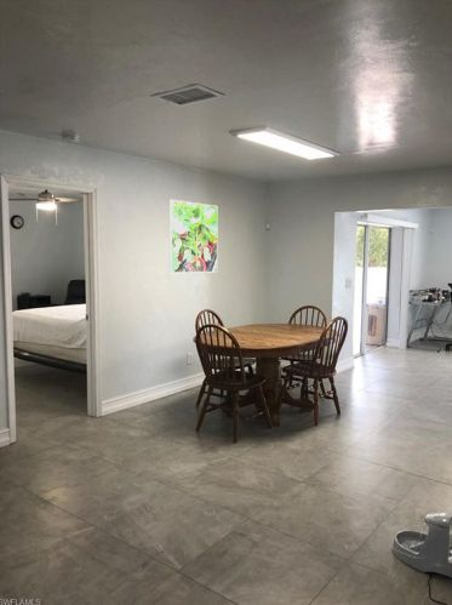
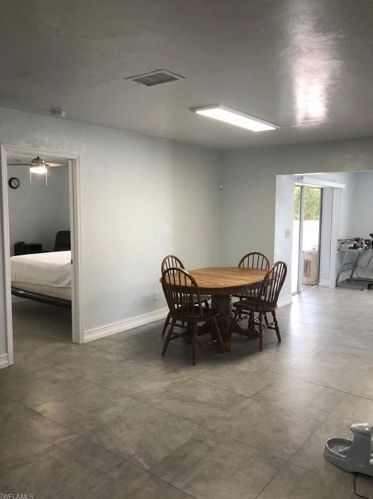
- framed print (194, 238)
